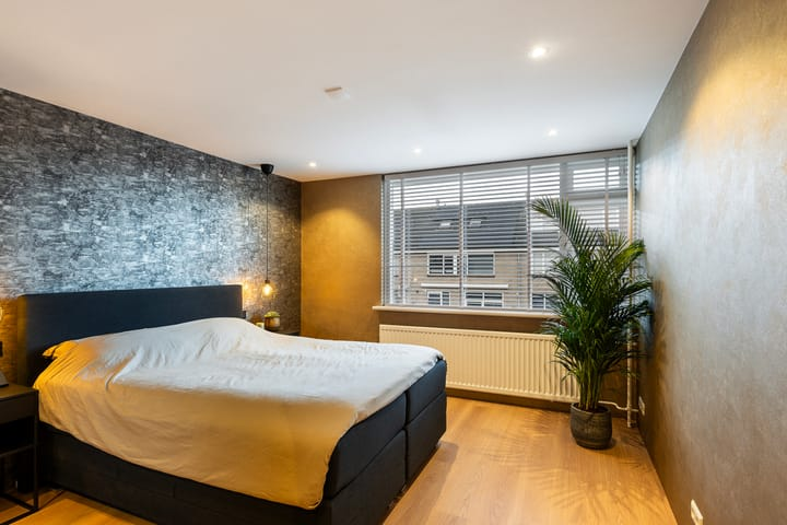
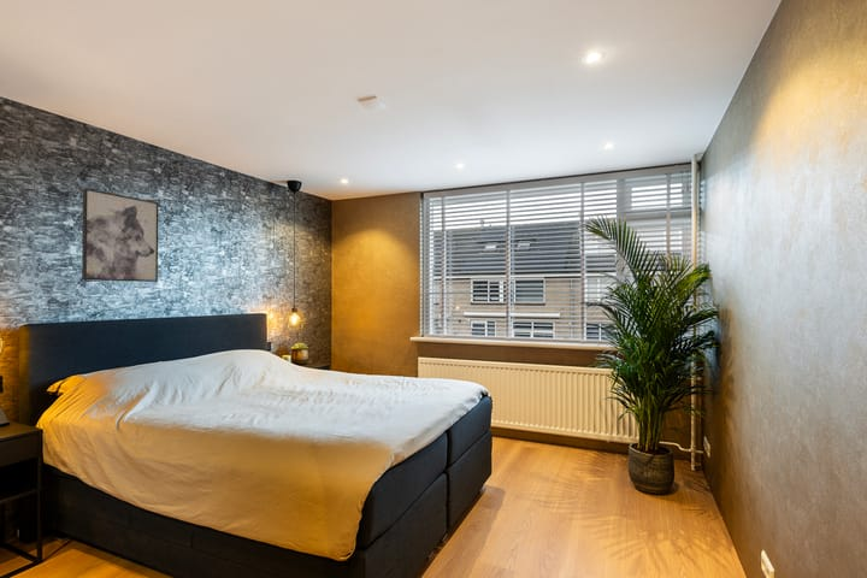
+ wall art (123, 238)
